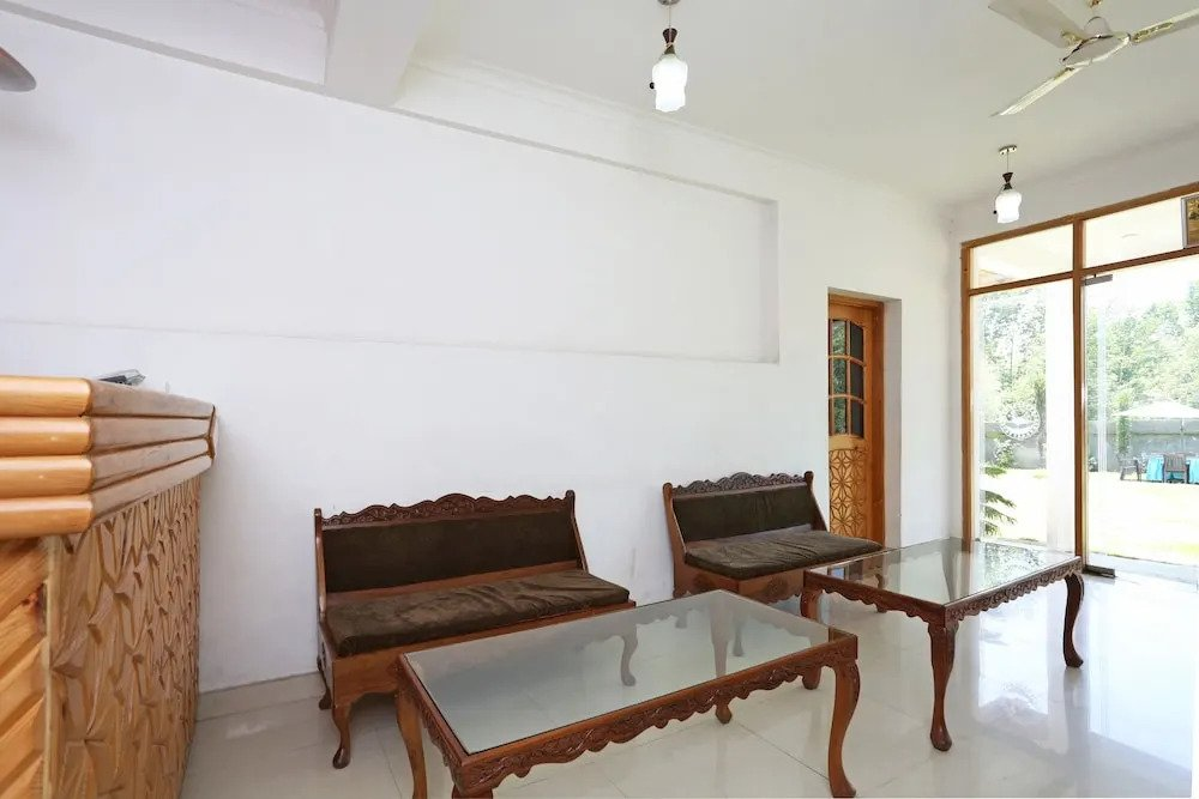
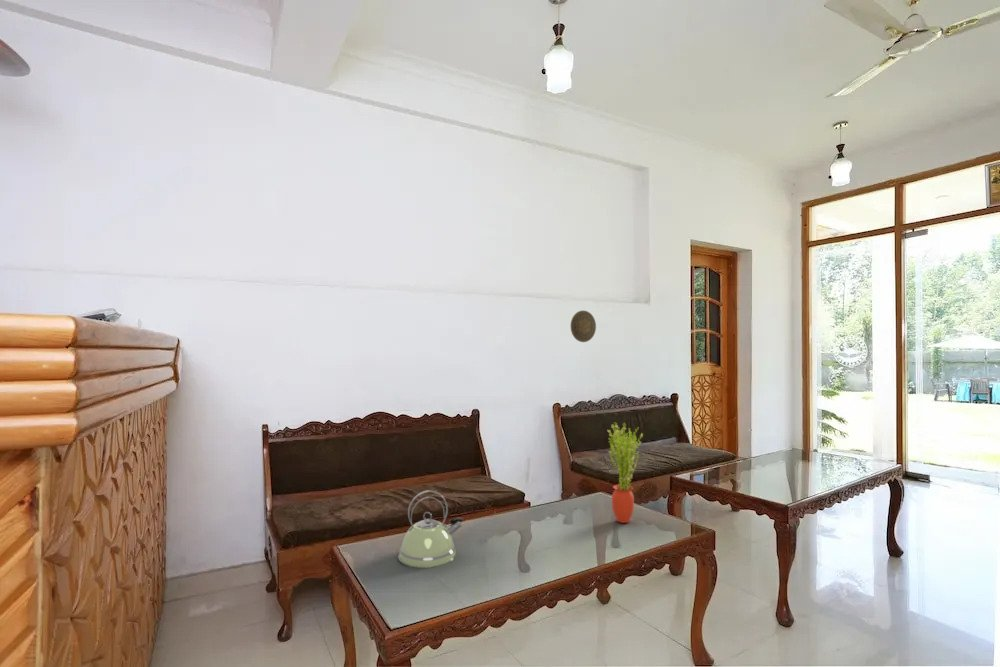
+ potted plant (624, 473)
+ kettle (431, 522)
+ decorative plate (584, 326)
